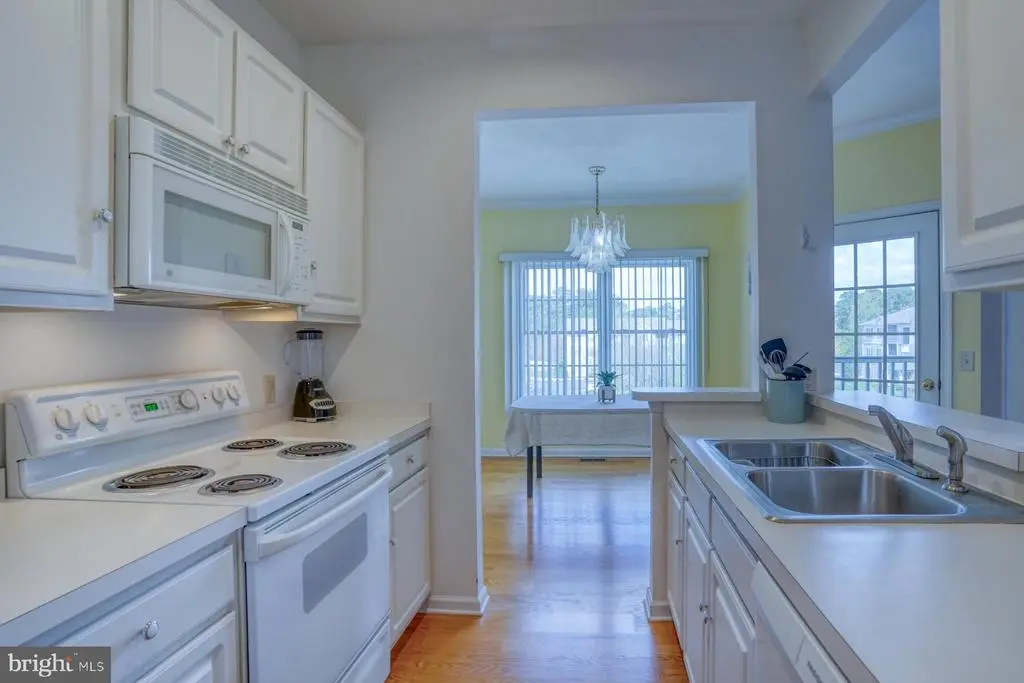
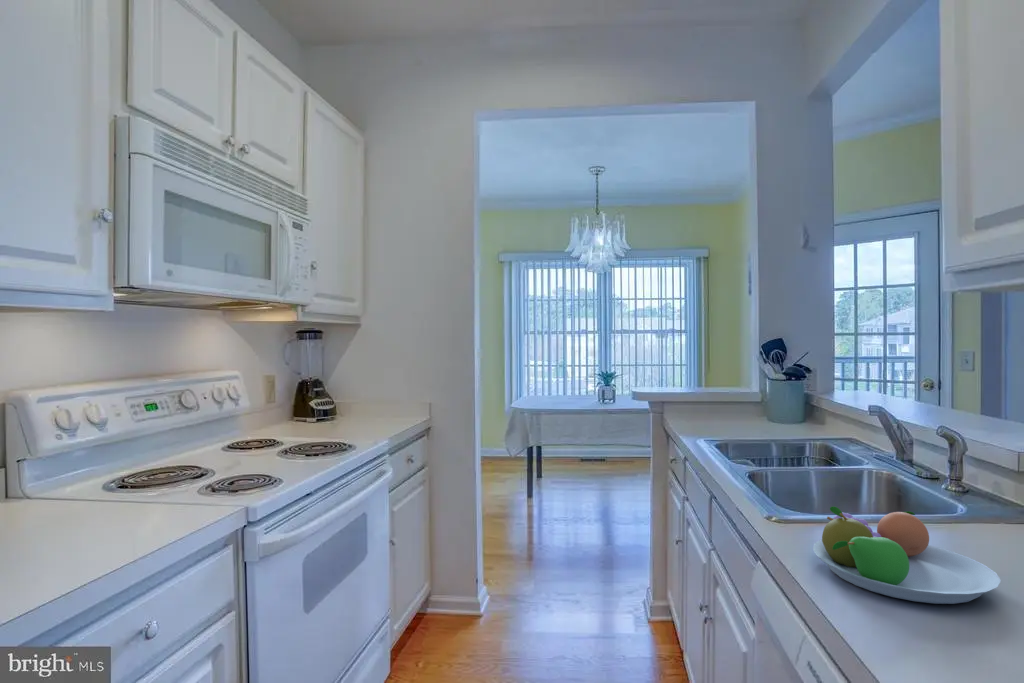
+ fruit bowl (893, 545)
